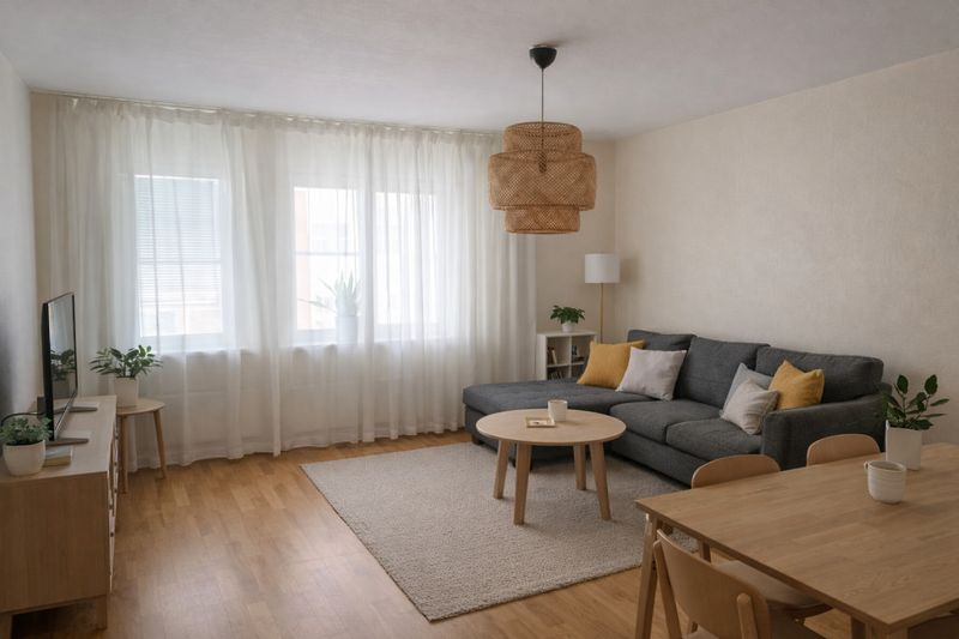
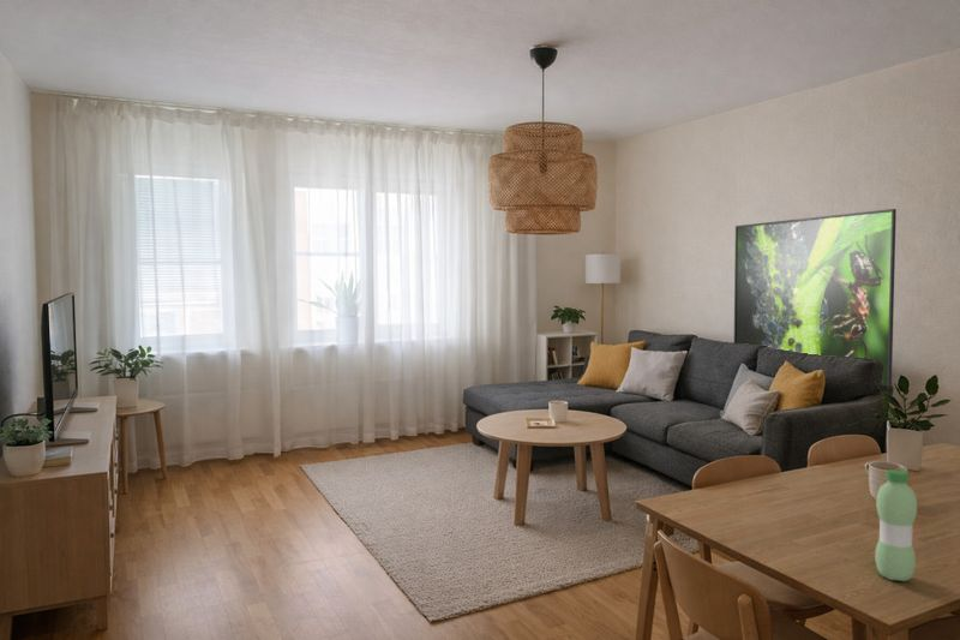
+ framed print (804, 309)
+ water bottle (895, 524)
